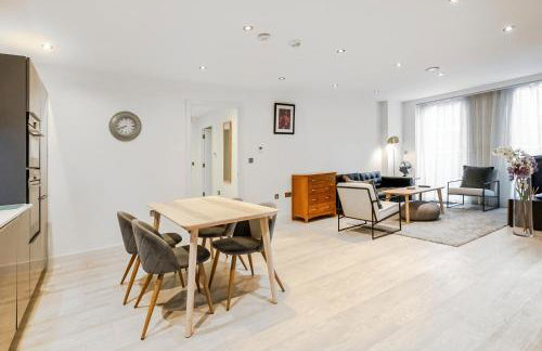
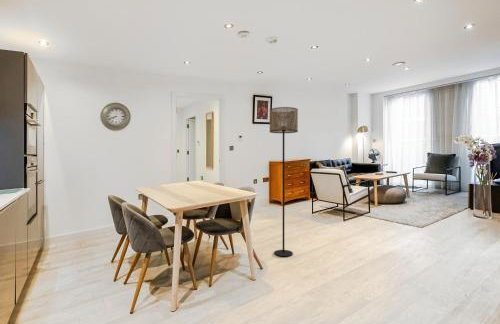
+ floor lamp (283, 181)
